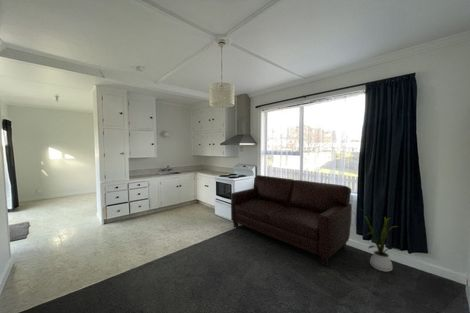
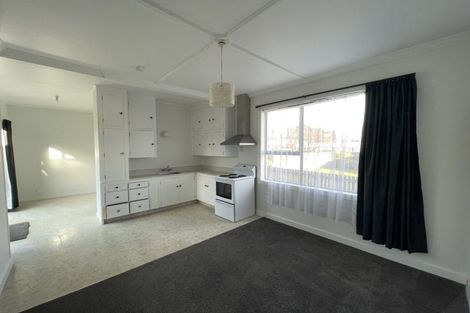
- house plant (378, 238)
- sofa (284, 208)
